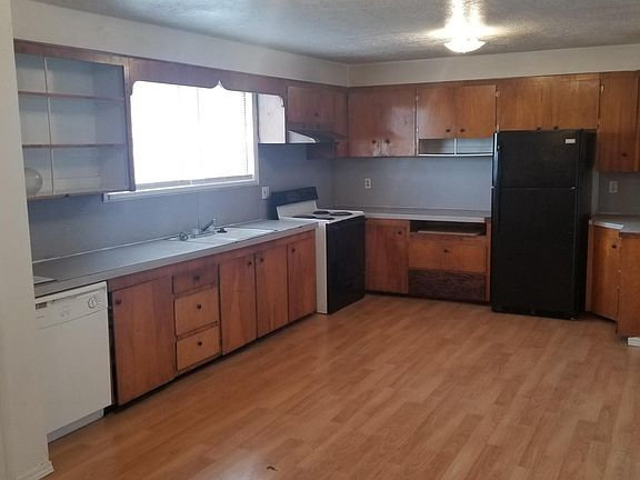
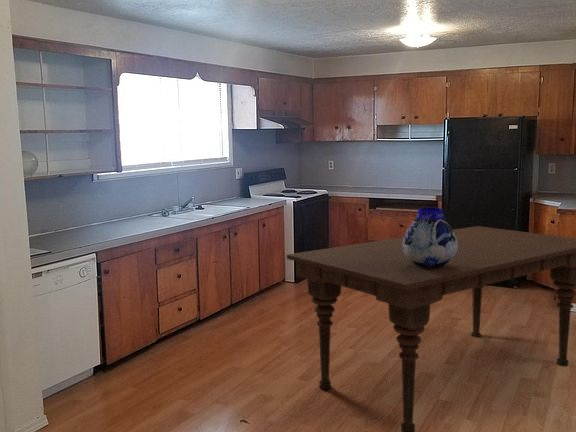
+ dining table (441, 299)
+ vase (429, 237)
